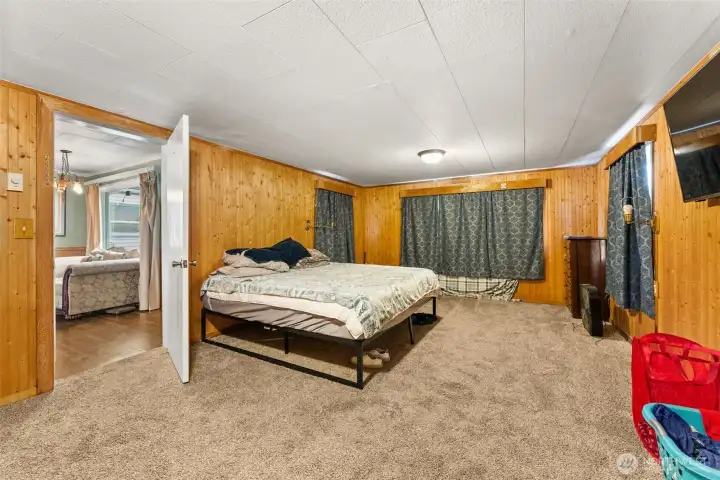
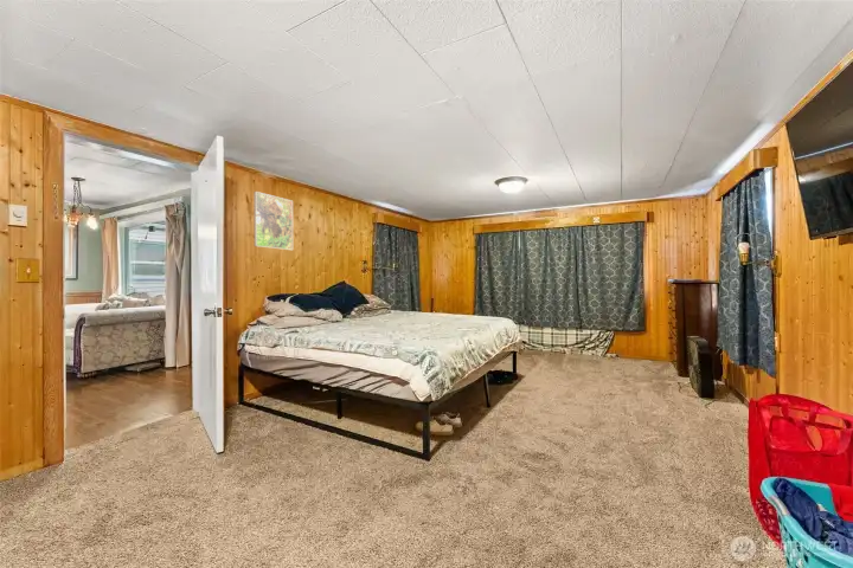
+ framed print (274, 221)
